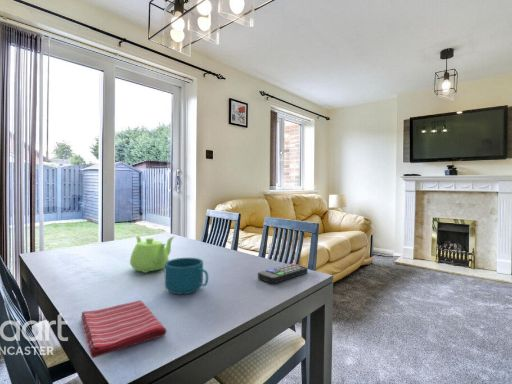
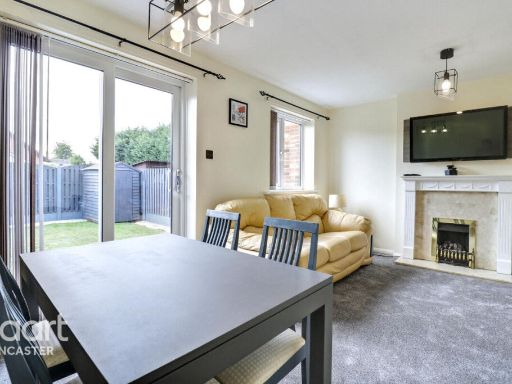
- remote control (283, 272)
- teapot (154, 252)
- cup (188, 277)
- dish towel (121, 322)
